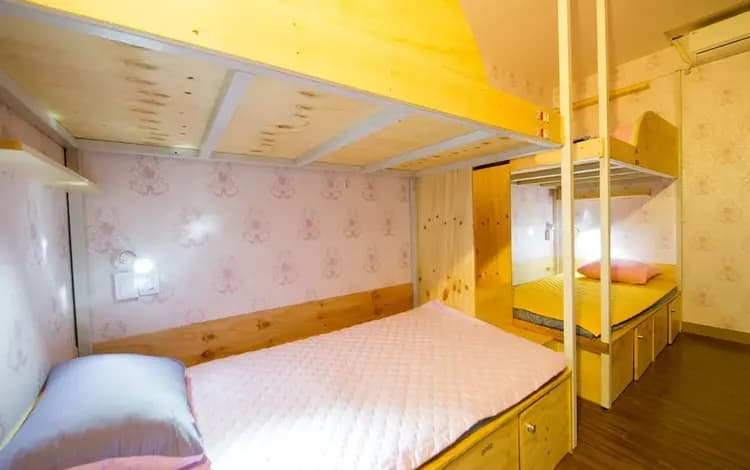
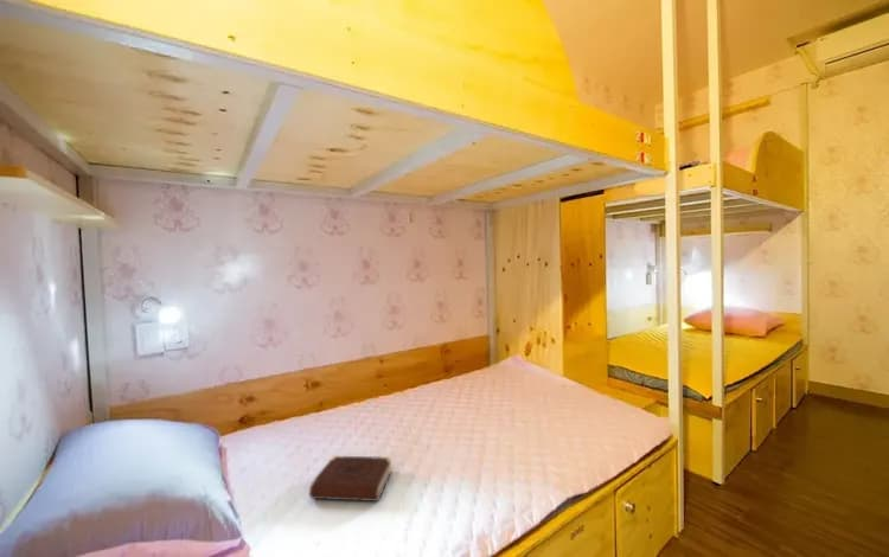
+ book (353, 476)
